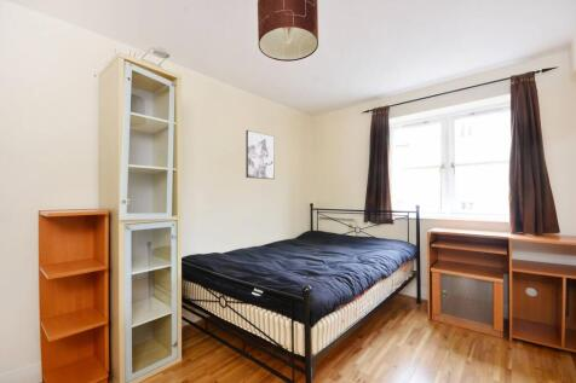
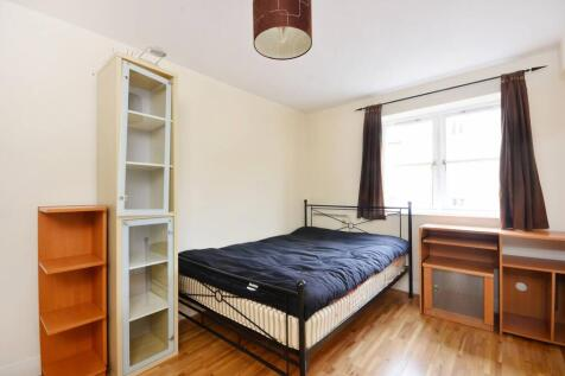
- wall art (260, 156)
